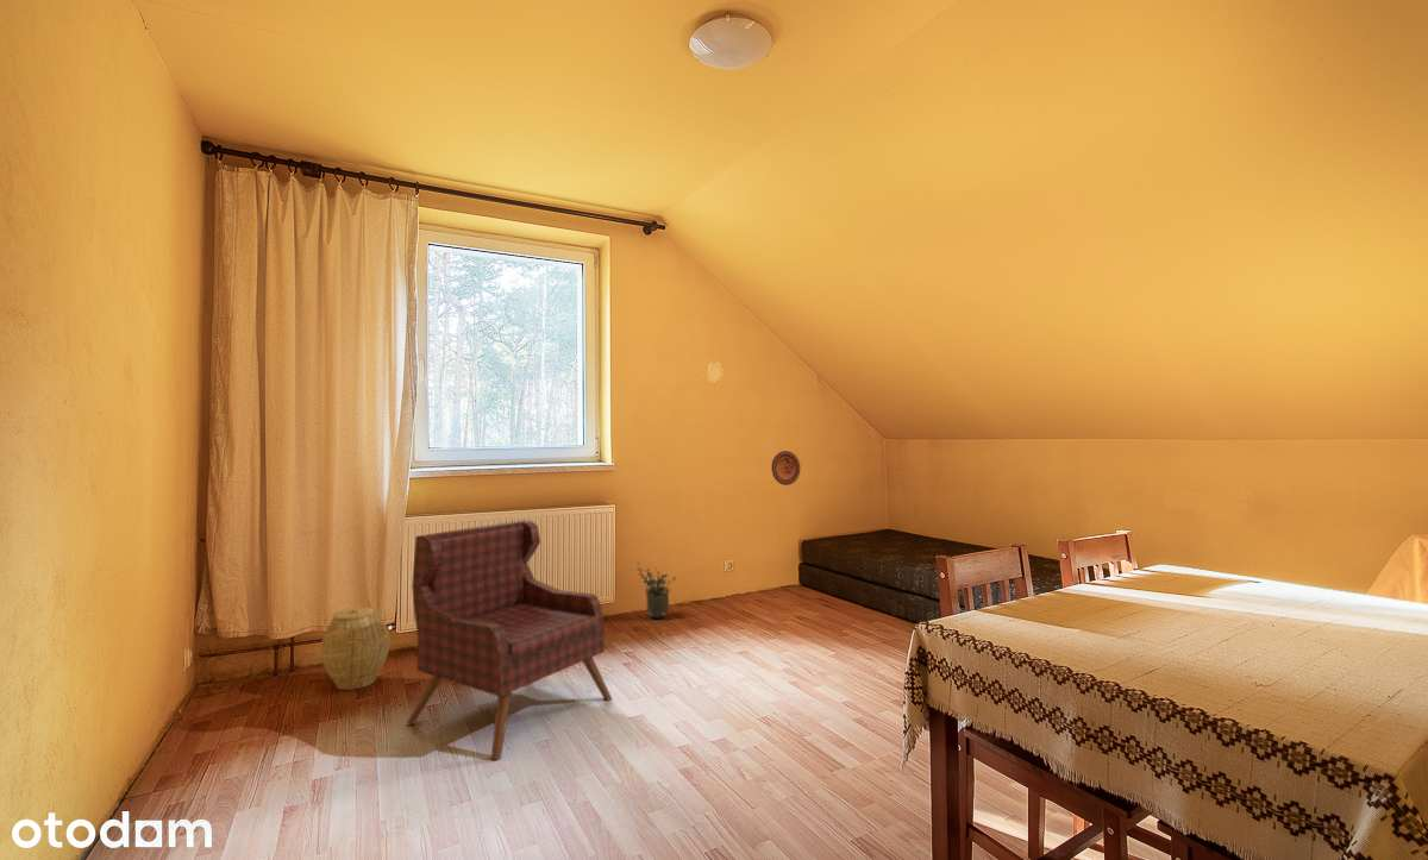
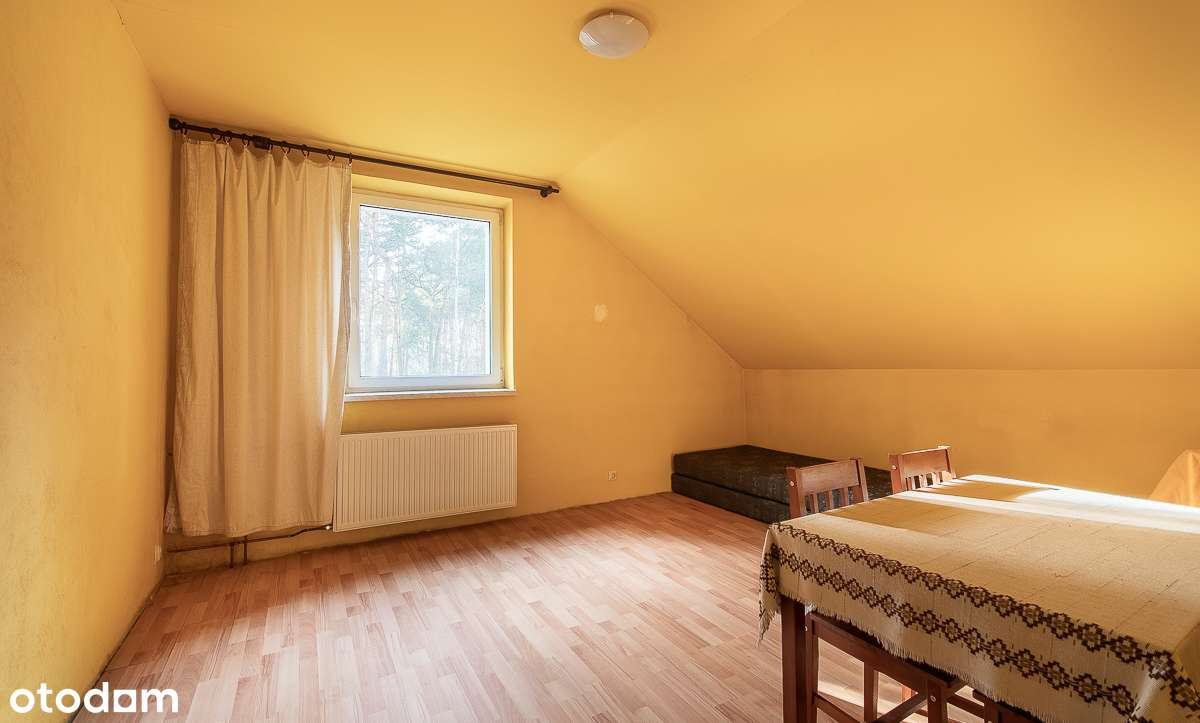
- armchair (512, 620)
- decorative plate (785, 467)
- potted plant (654, 588)
- woven basket (356, 645)
